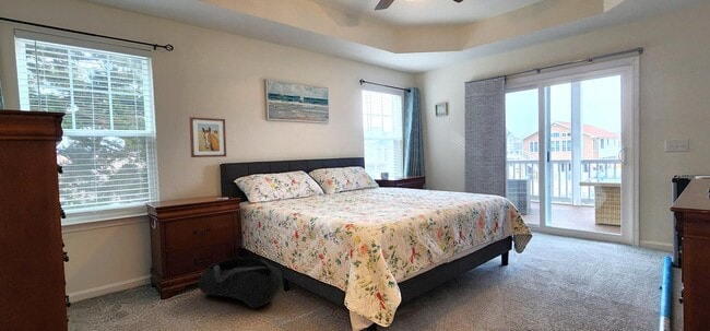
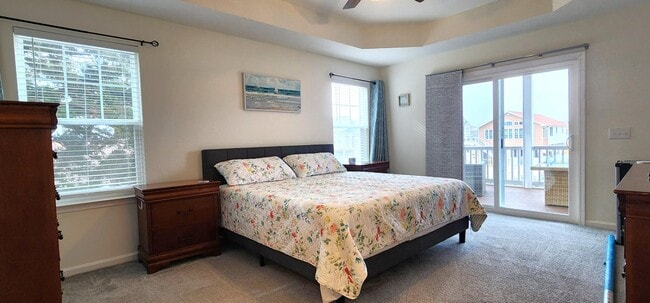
- bag (239, 280)
- wall art (208, 138)
